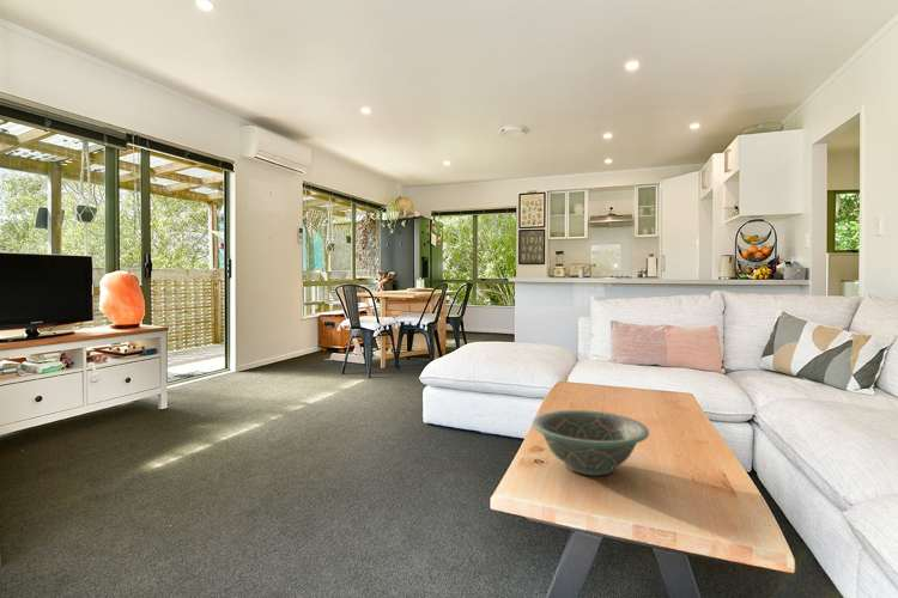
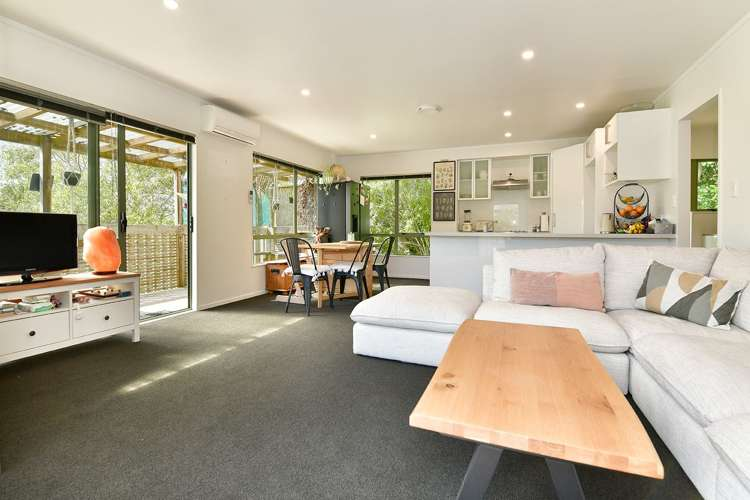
- decorative bowl (588, 445)
